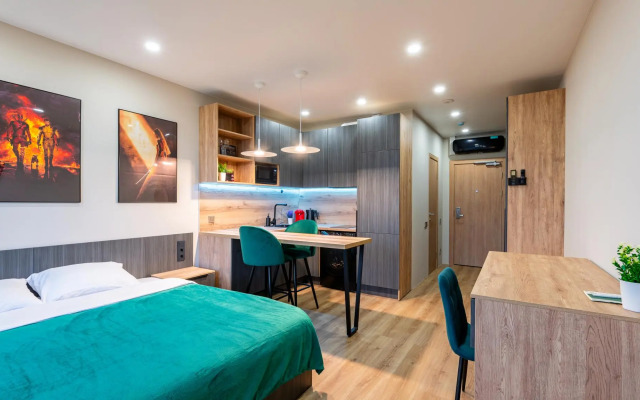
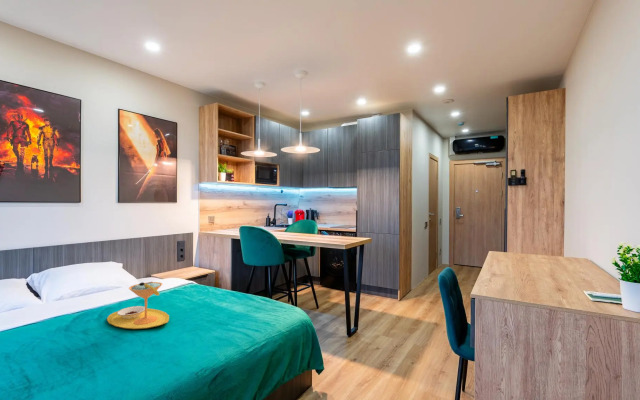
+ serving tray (140, 296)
